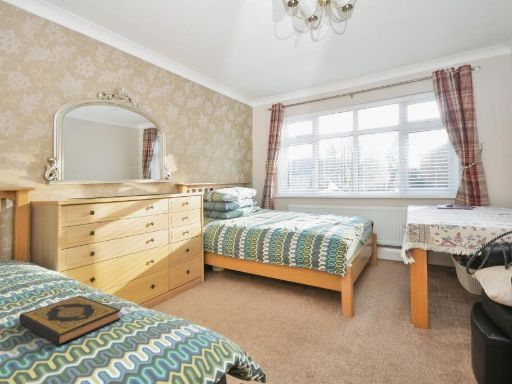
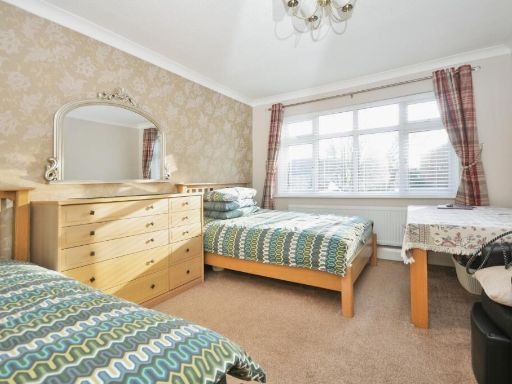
- hardback book (70, 316)
